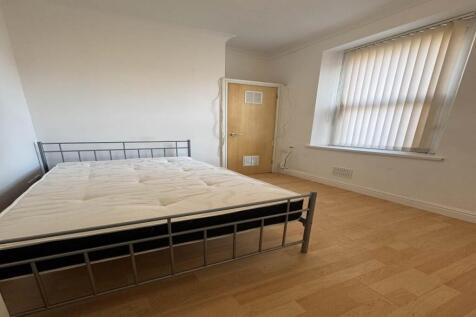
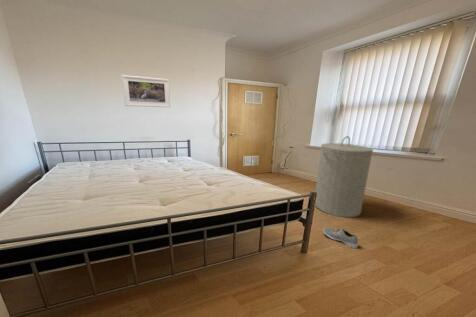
+ laundry hamper (341, 173)
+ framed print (147, 92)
+ sneaker (340, 233)
